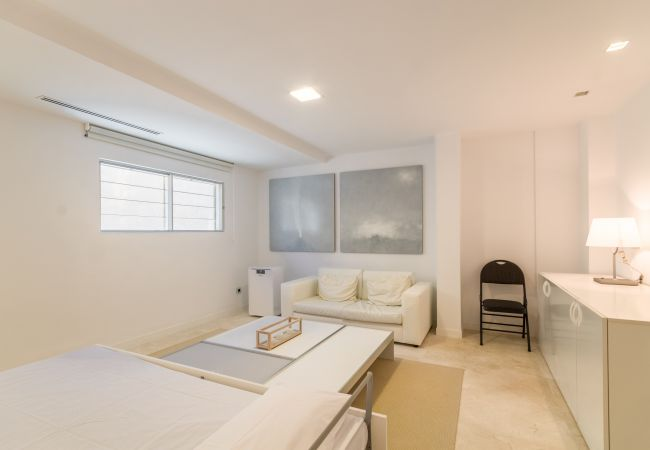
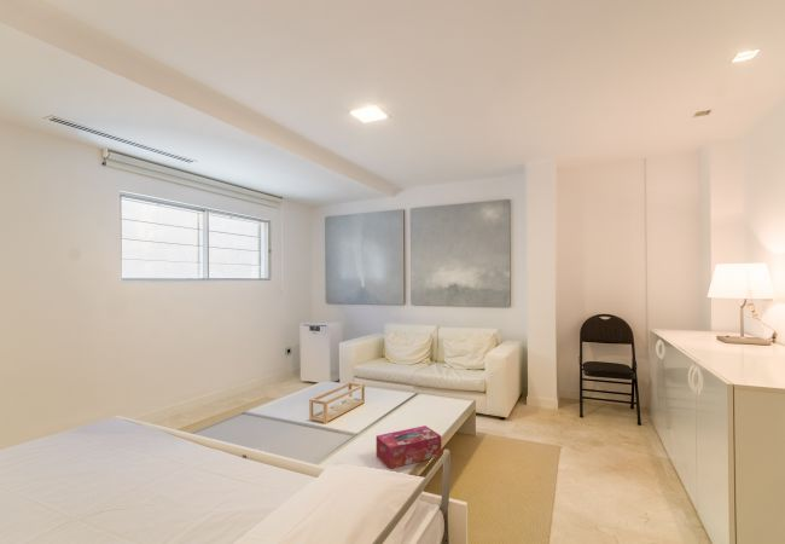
+ tissue box (408, 445)
